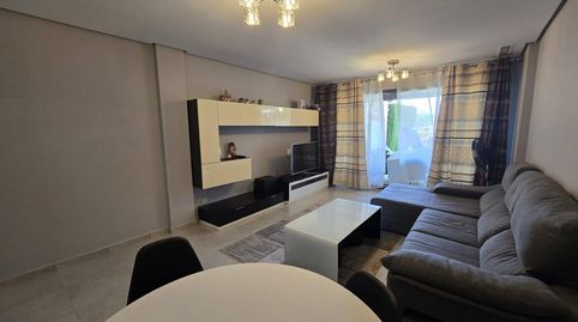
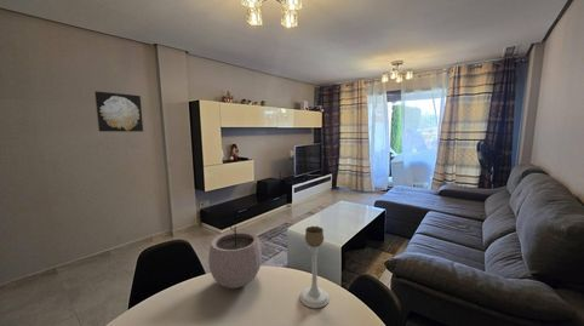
+ wall art (120, 113)
+ candle holder (314, 263)
+ plant pot (235, 251)
